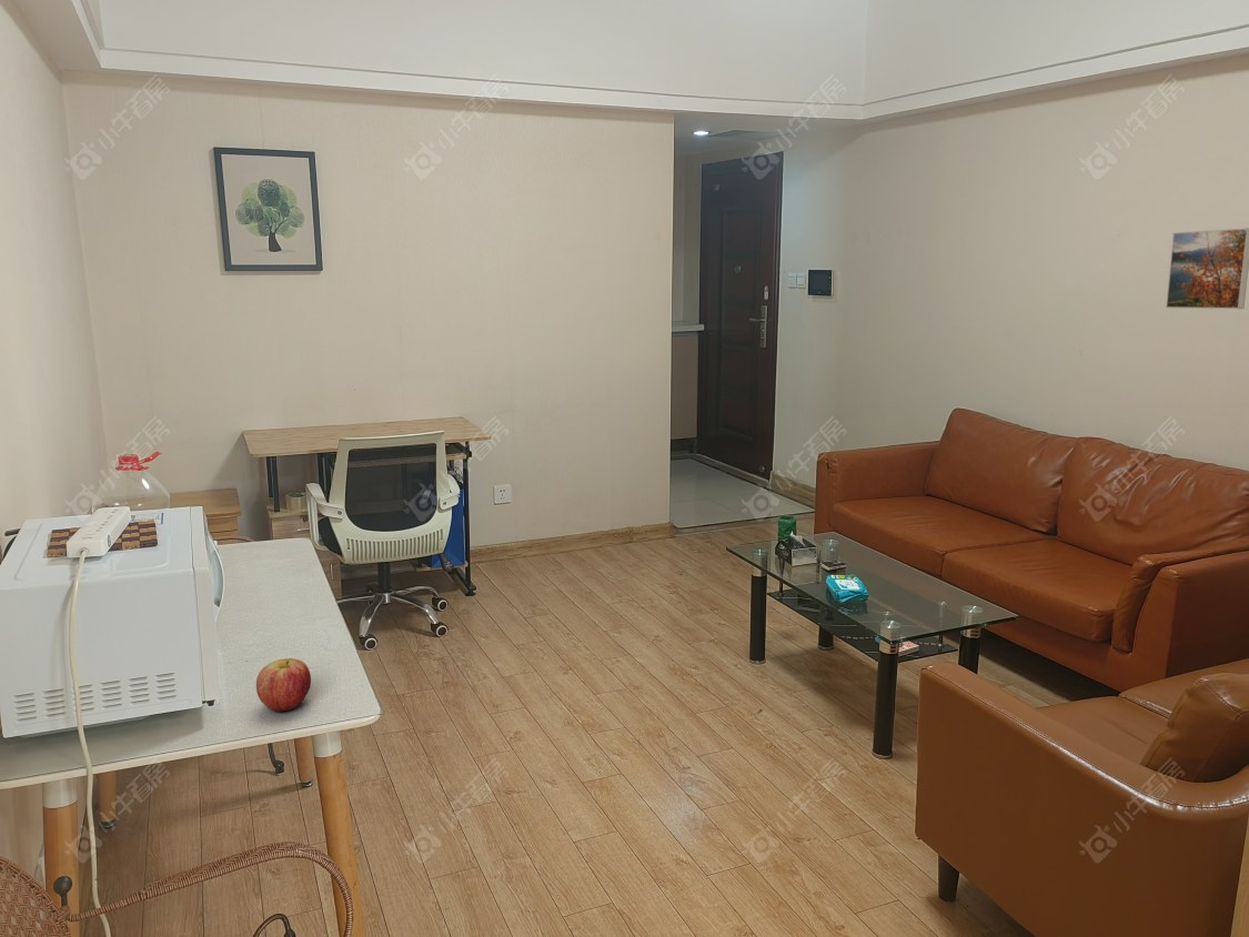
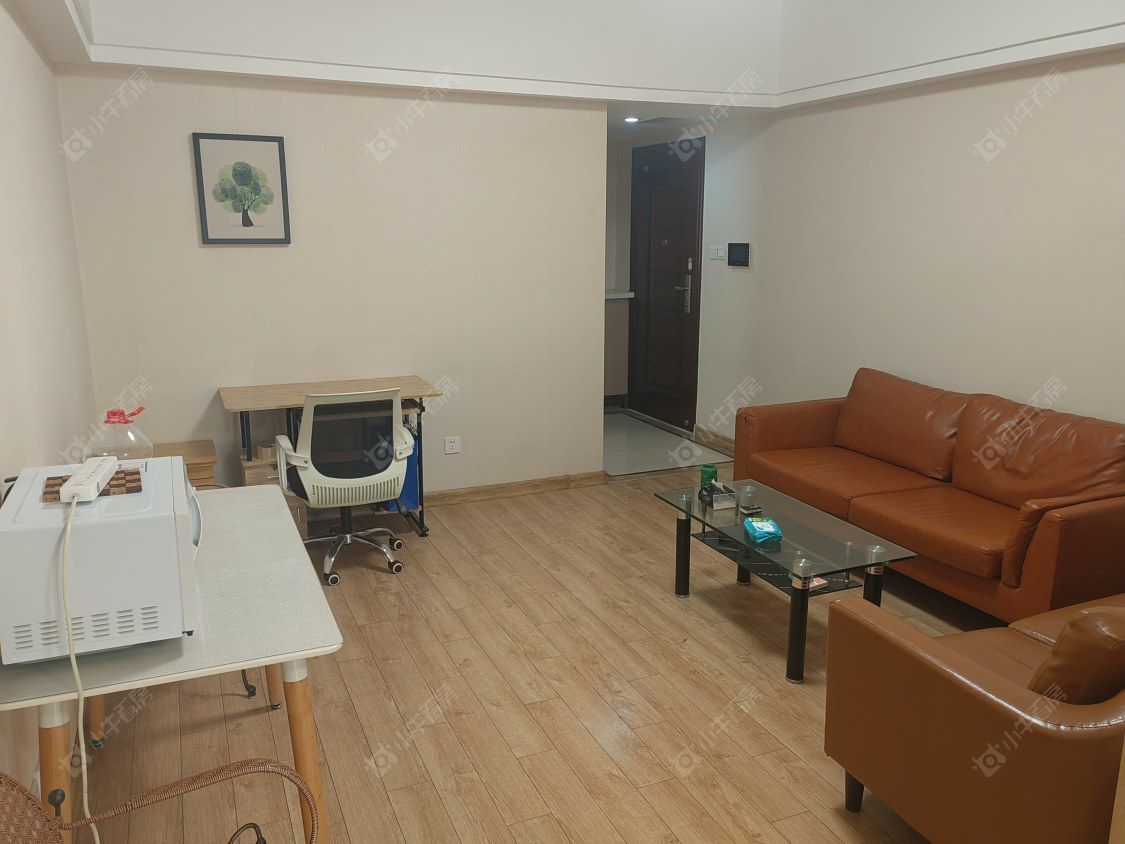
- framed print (1207, 270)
- apple (283, 683)
